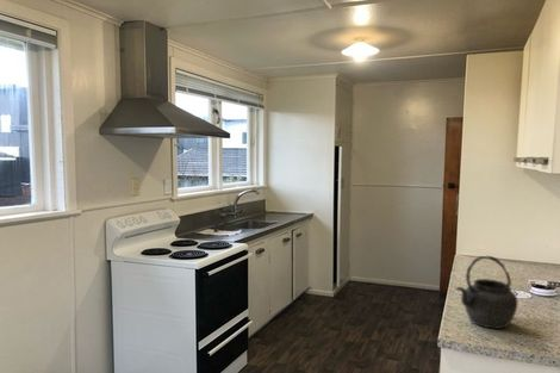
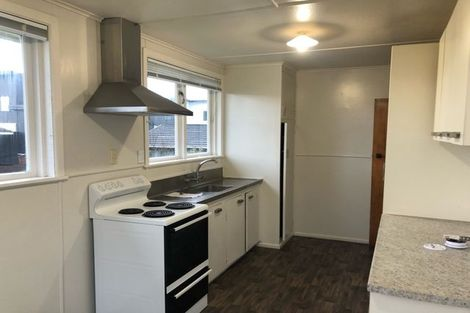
- kettle (483, 290)
